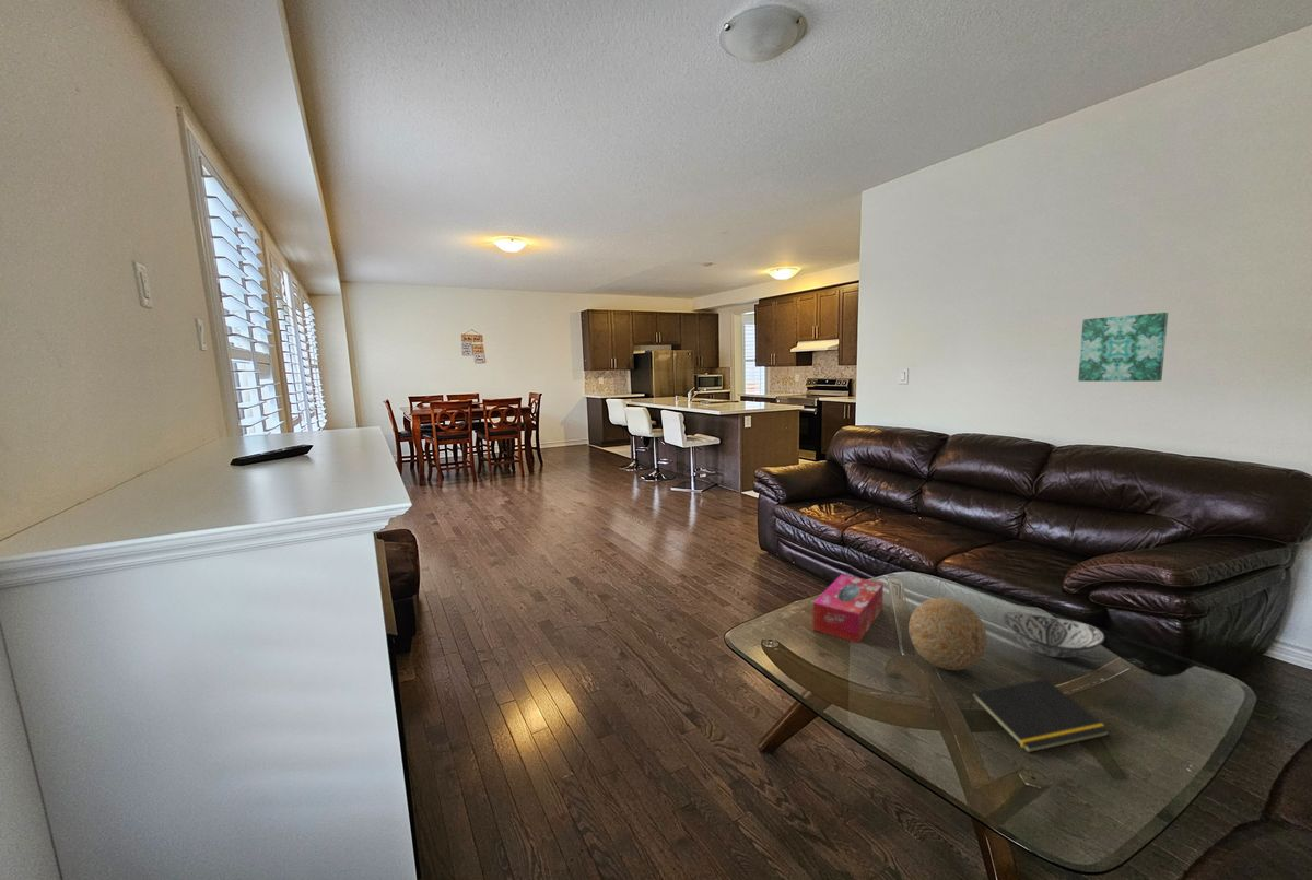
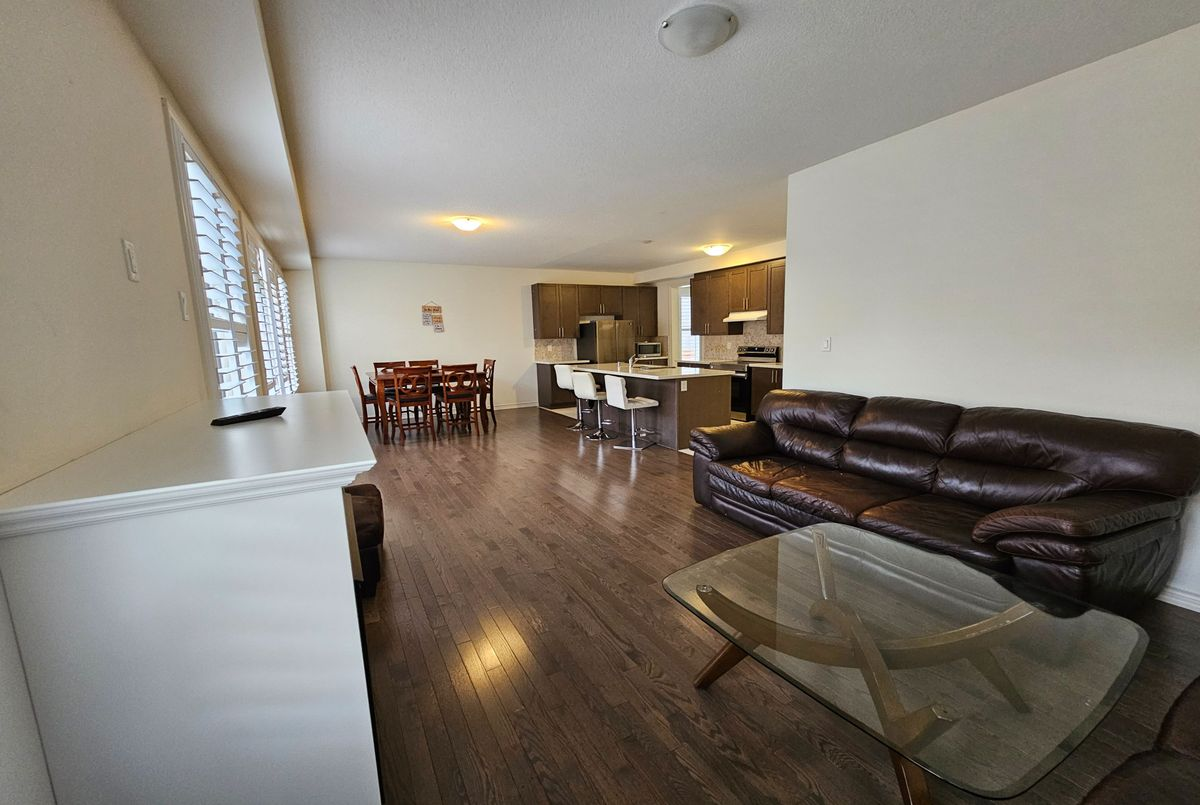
- wall art (1120, 349)
- tissue box (848, 606)
- decorative bowl (1050, 637)
- decorative ball (946, 633)
- notepad (1038, 712)
